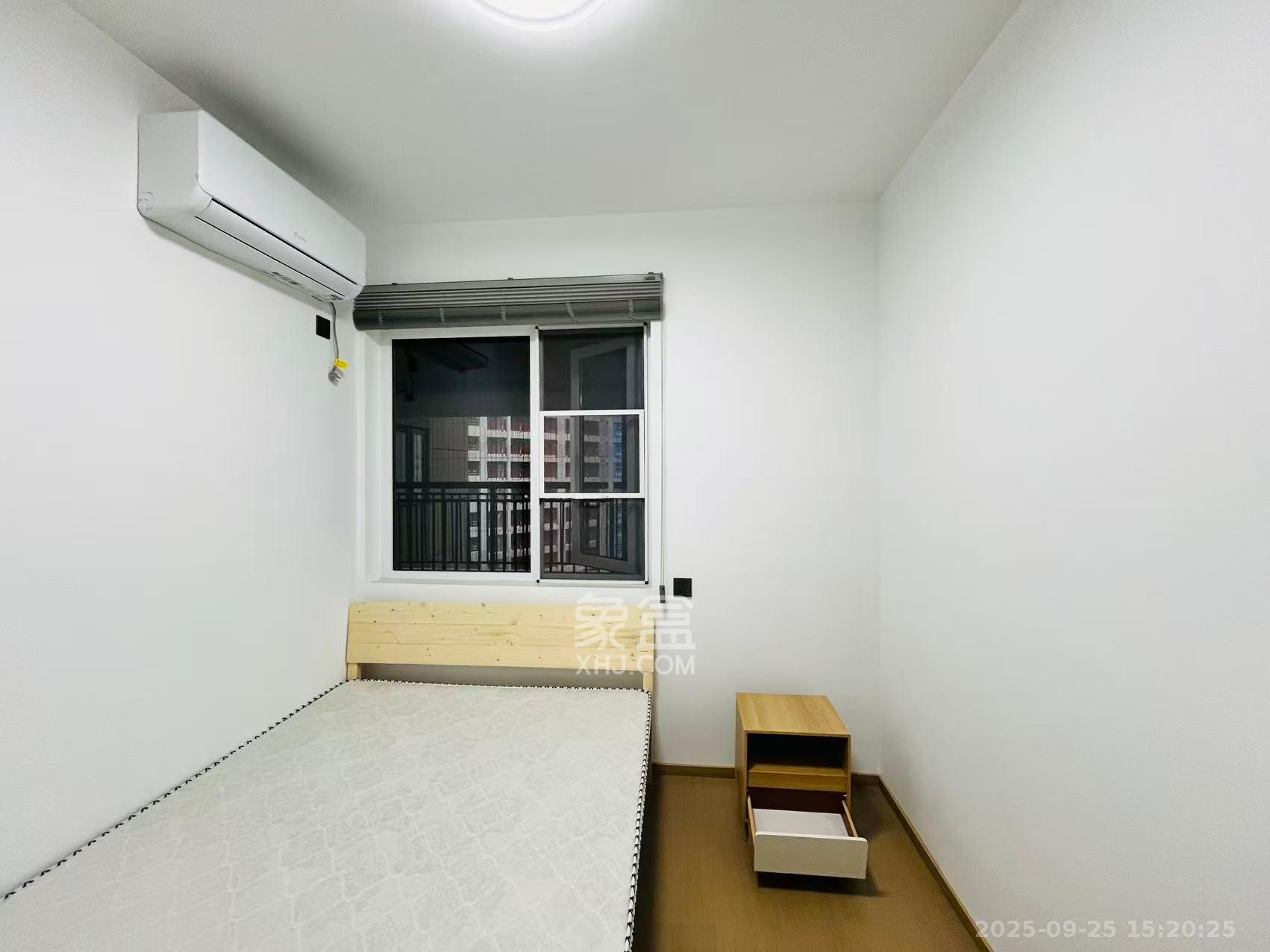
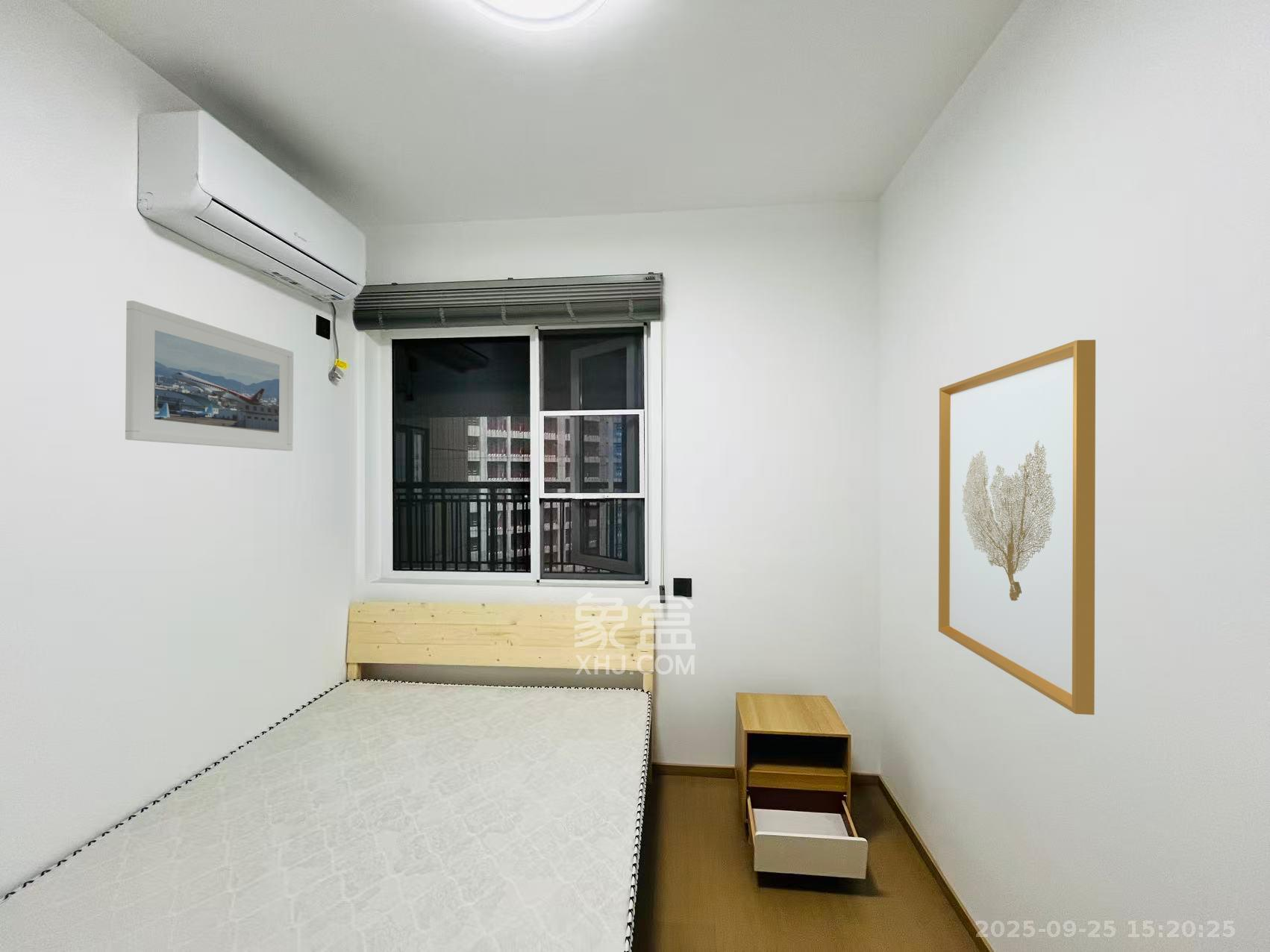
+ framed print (223, 388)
+ wall art (1000, 516)
